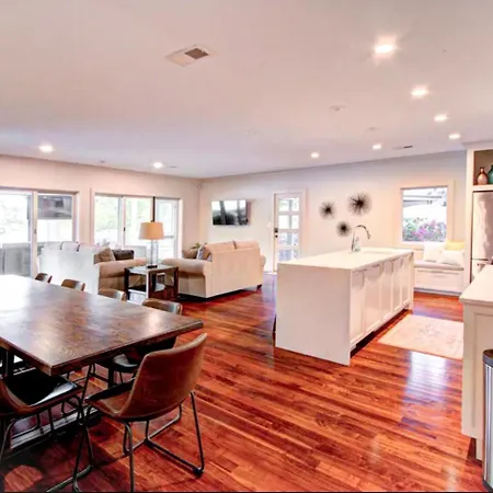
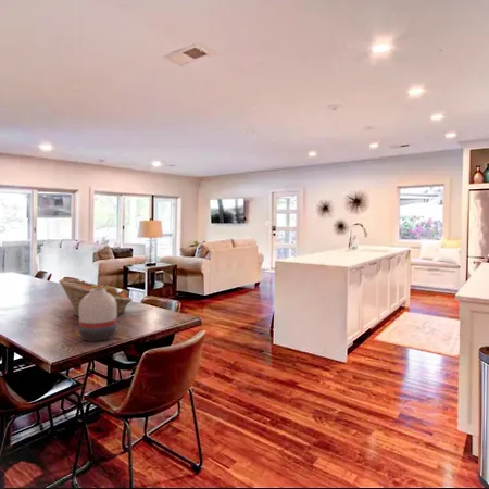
+ vase (98, 313)
+ fruit basket (89, 292)
